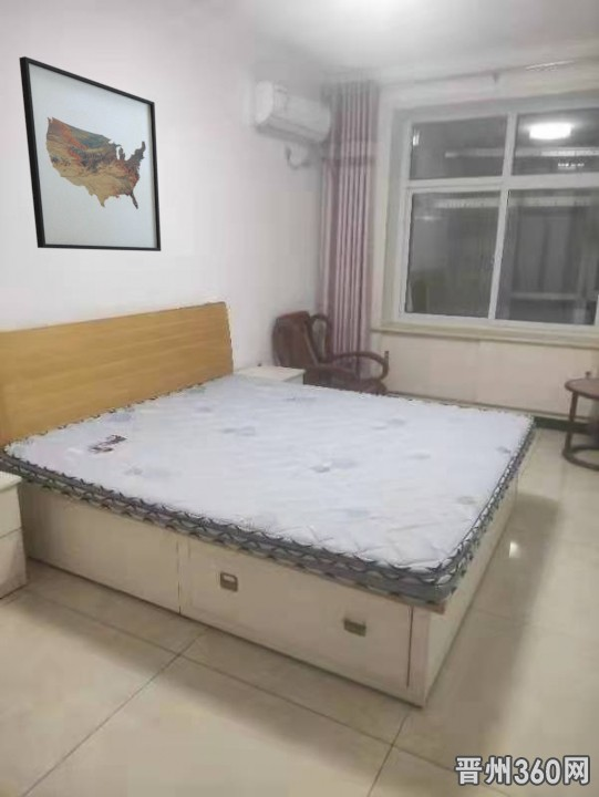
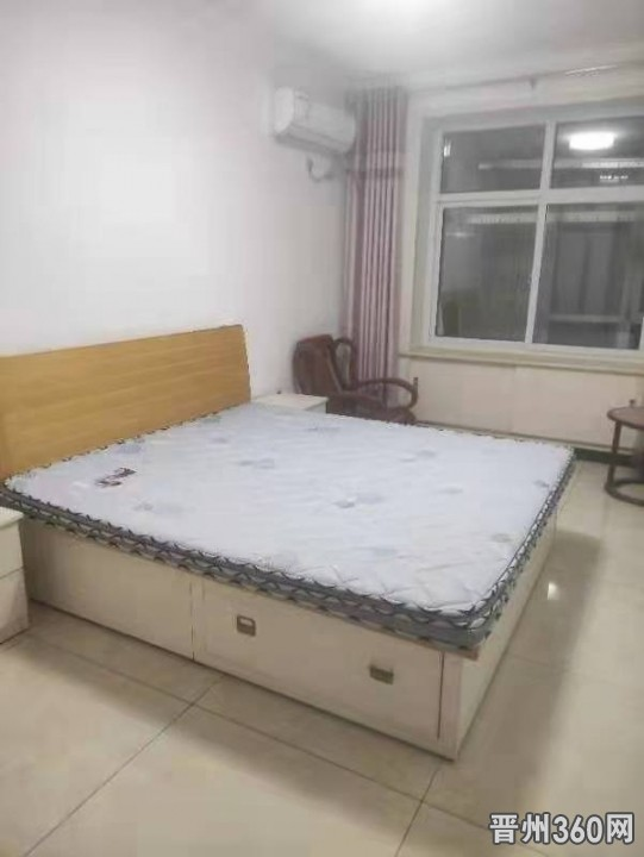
- wall art (101, 168)
